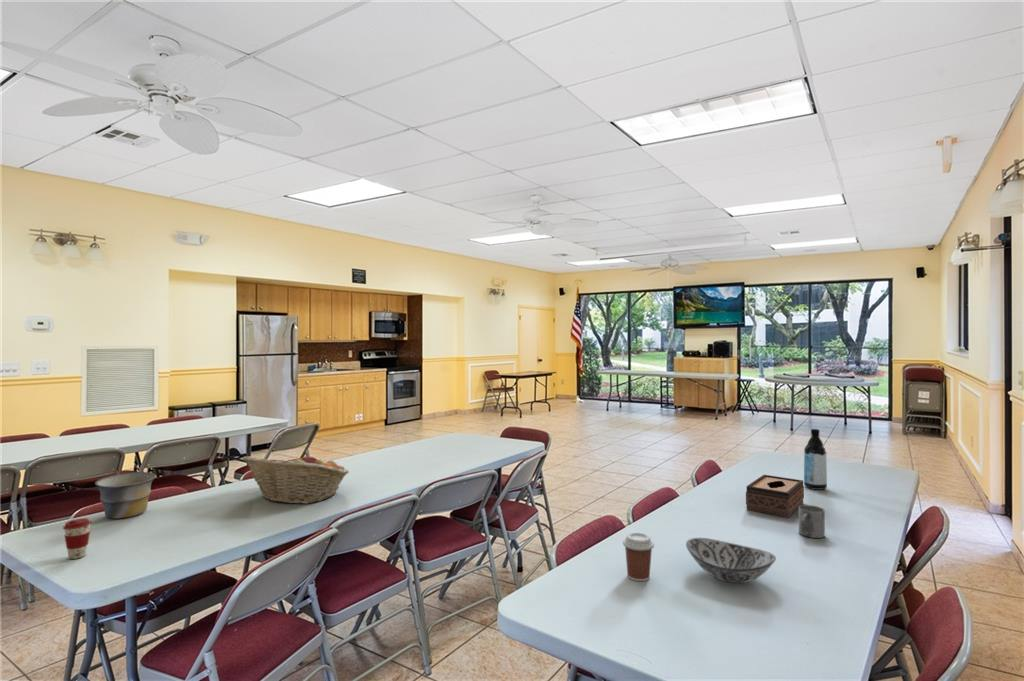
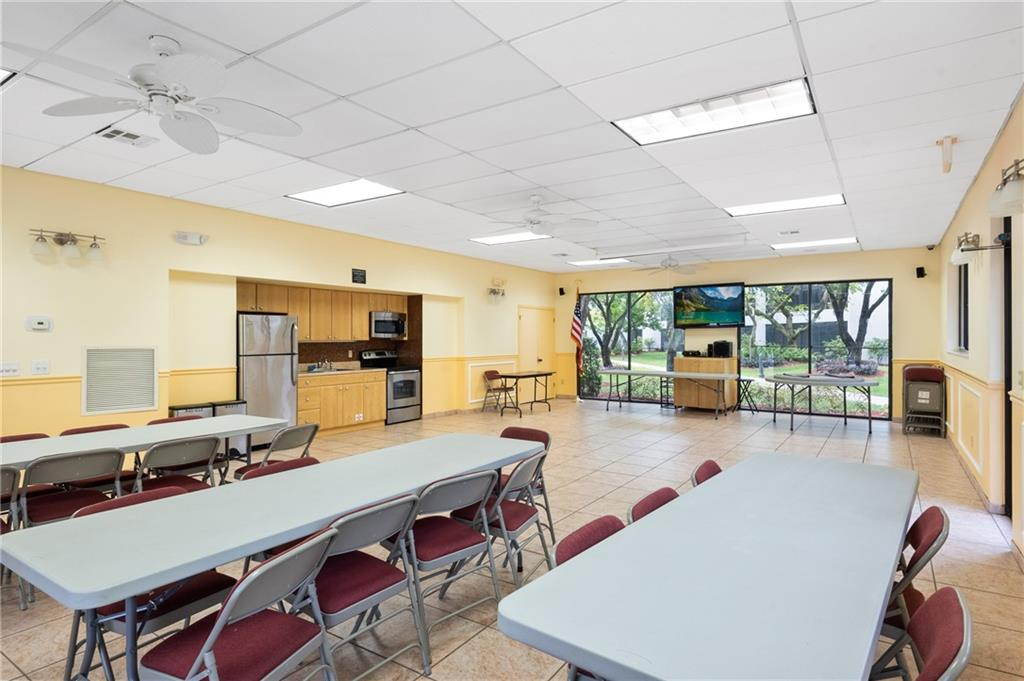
- fruit basket (296, 473)
- bowl (126, 496)
- tissue box (775, 495)
- mug (809, 522)
- coffee cup (638, 556)
- coffee cup (77, 538)
- water bottle (815, 458)
- decorative bowl (729, 563)
